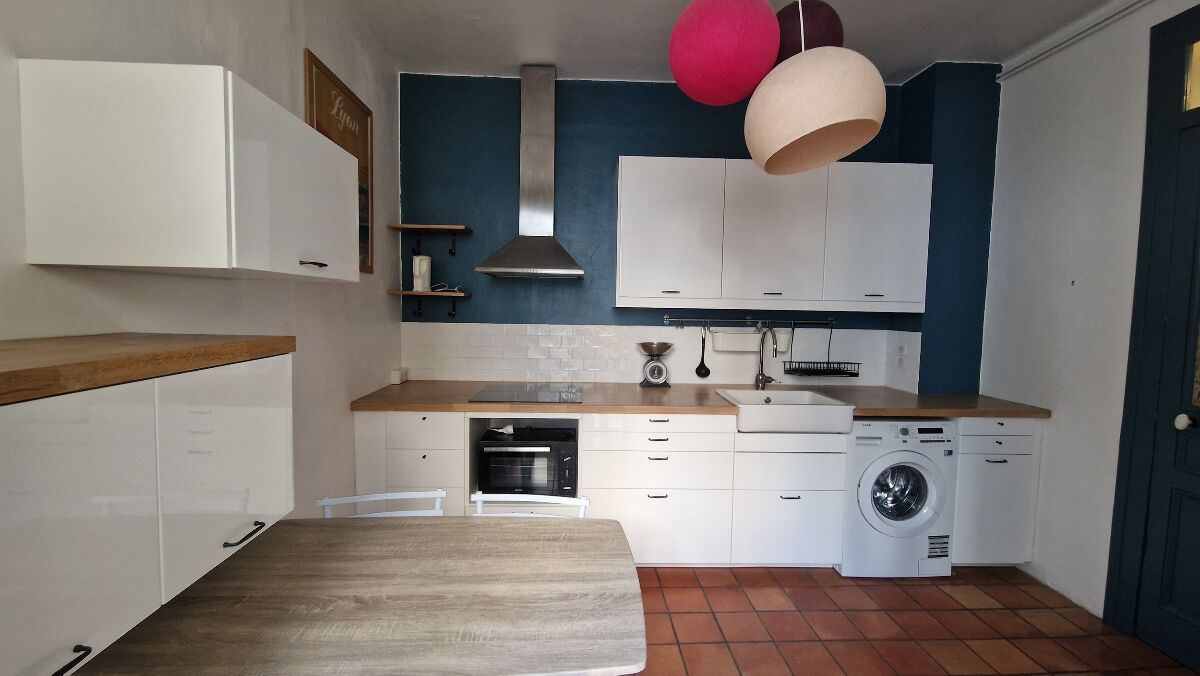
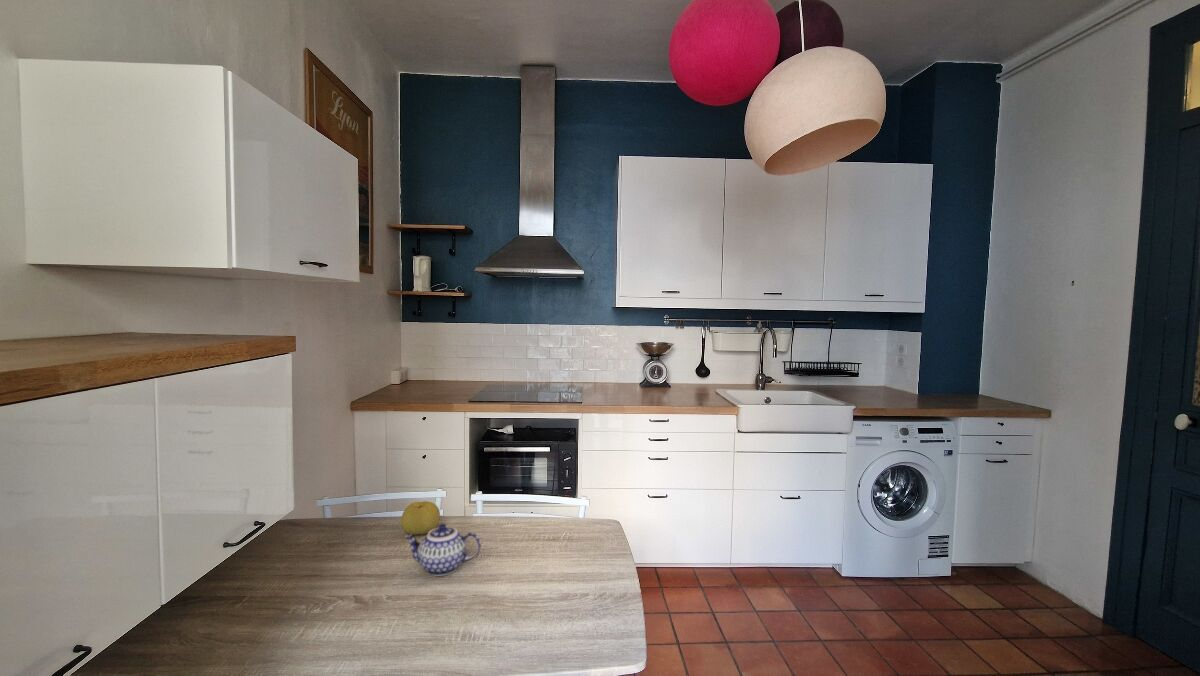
+ fruit (420, 517)
+ teapot (442, 546)
